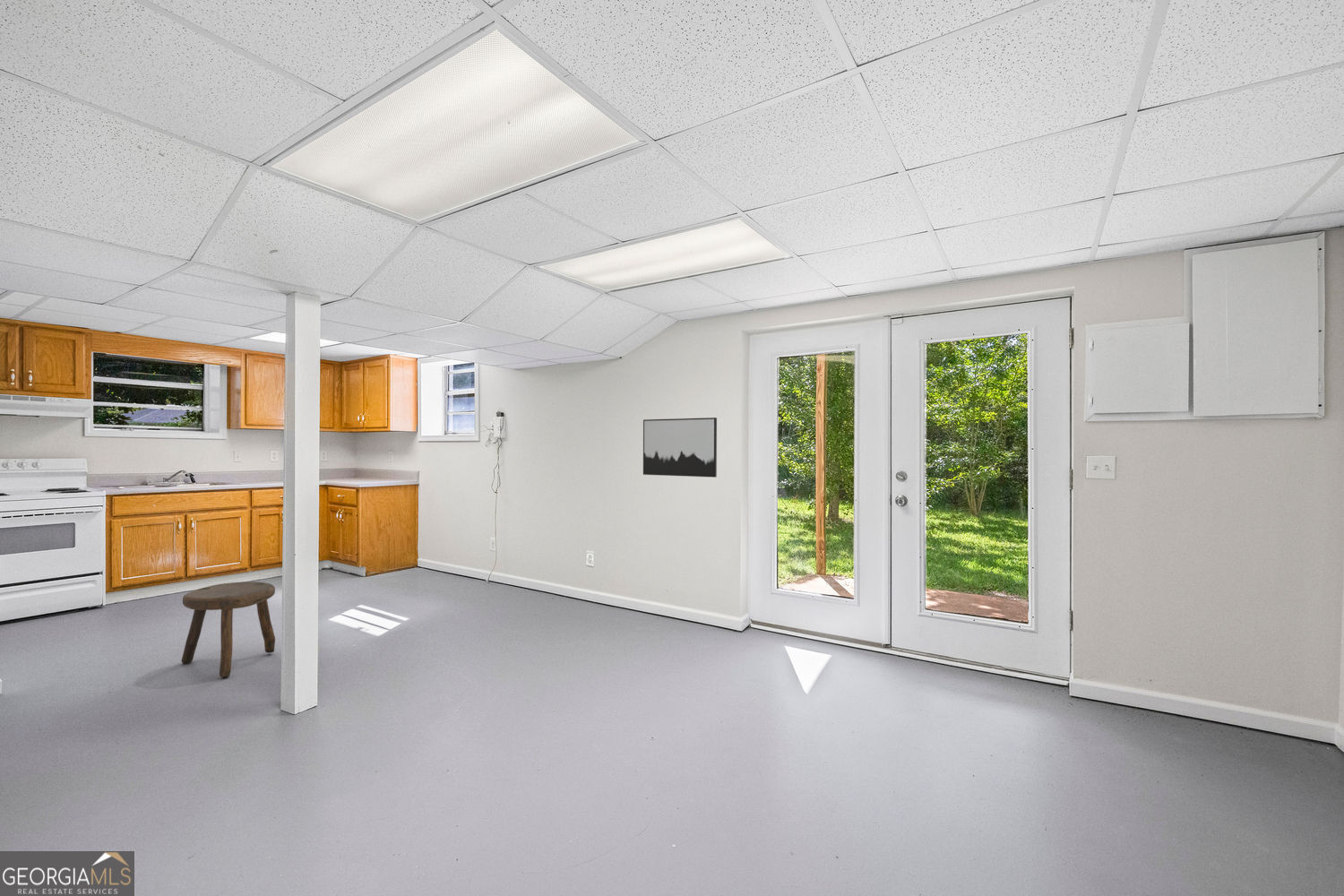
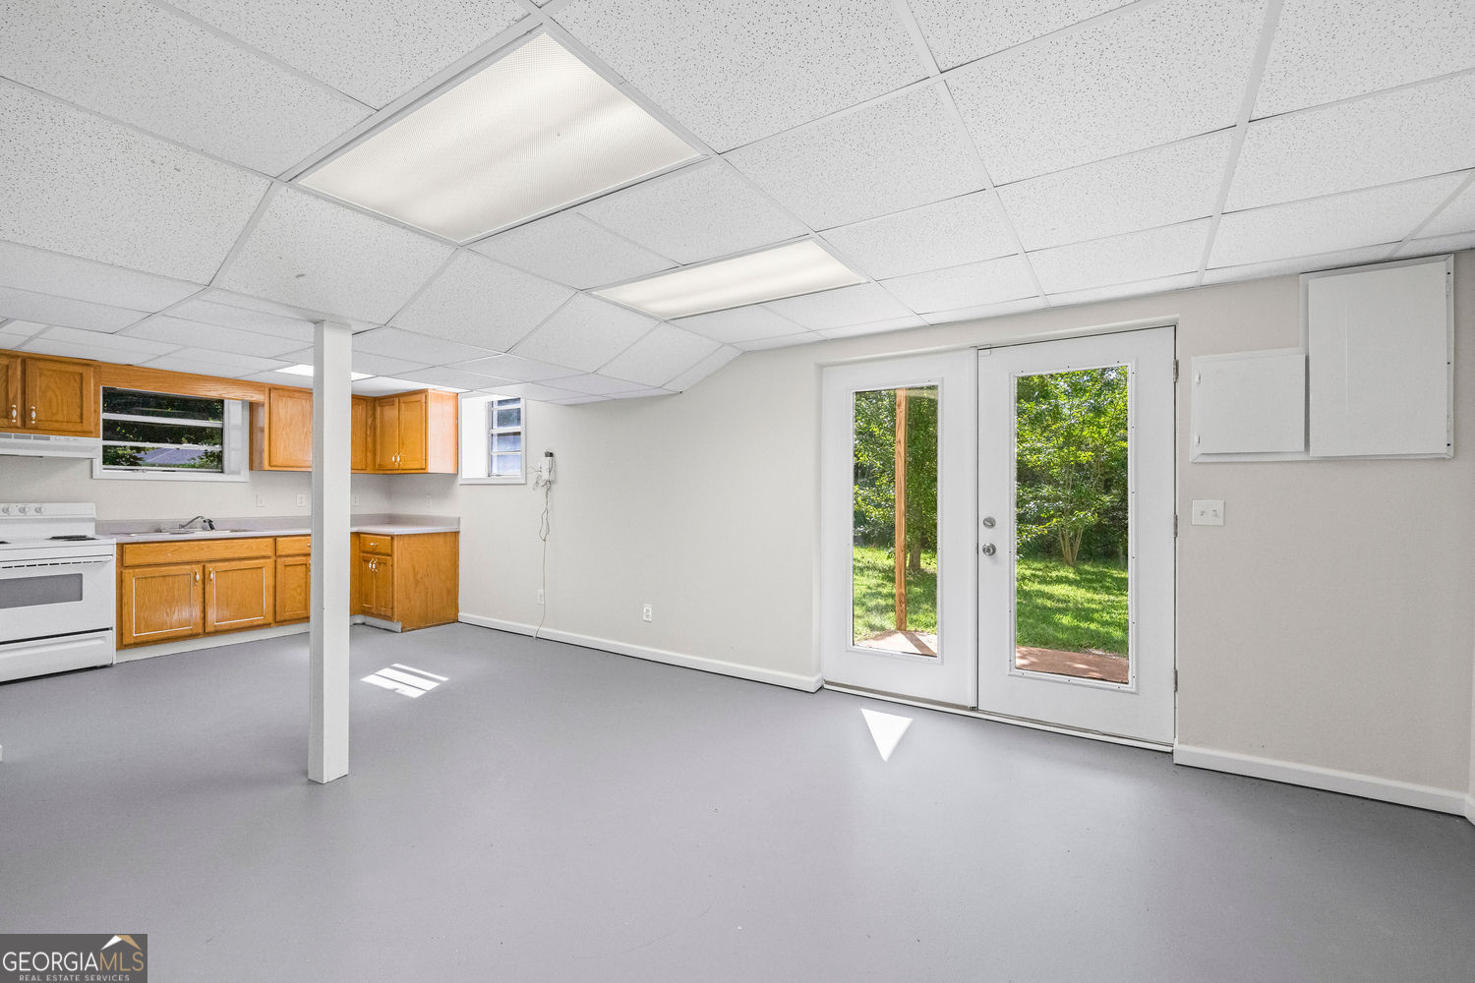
- stool (225, 625)
- wall art (678, 447)
